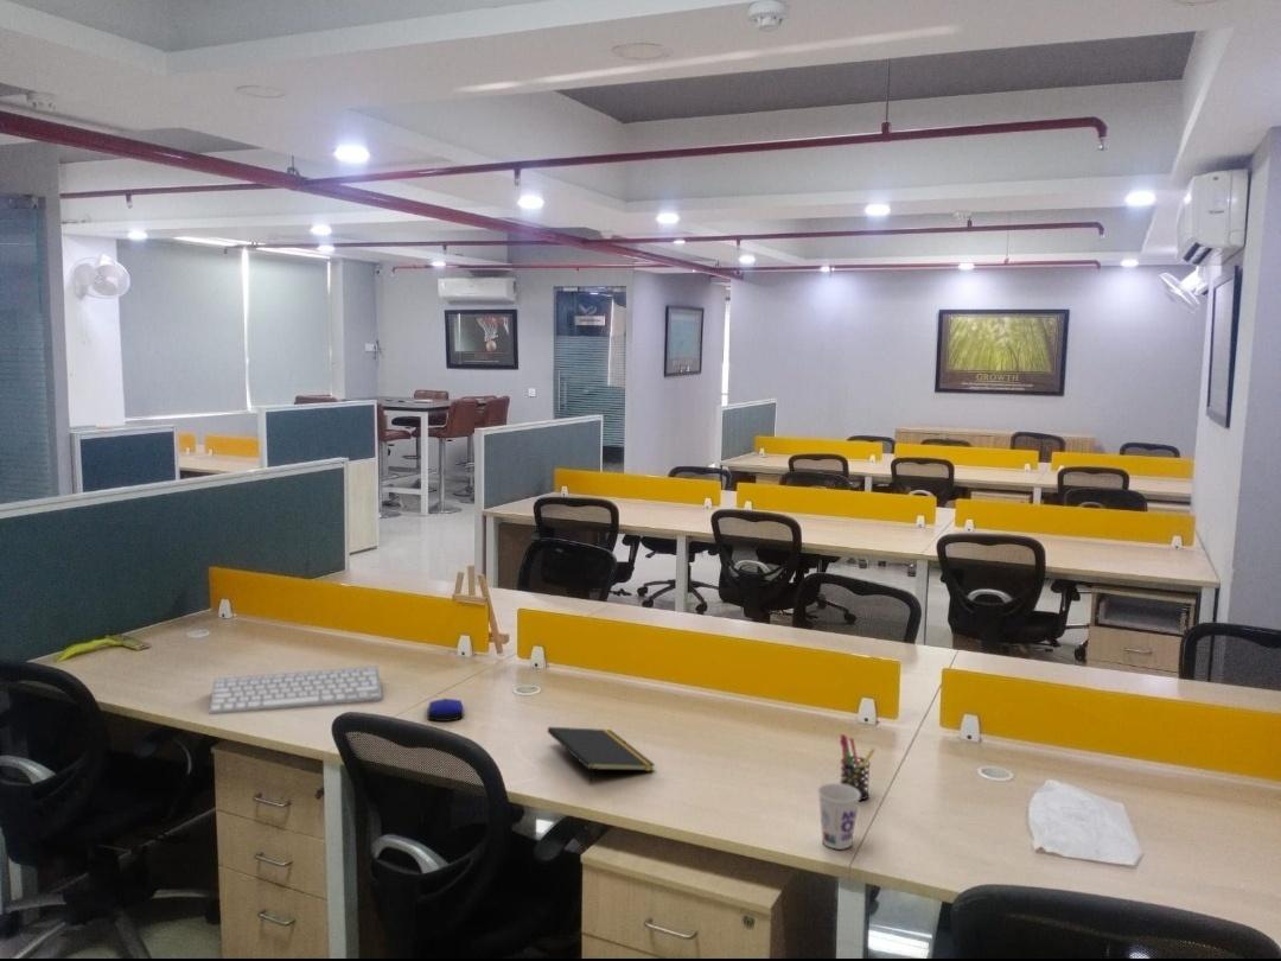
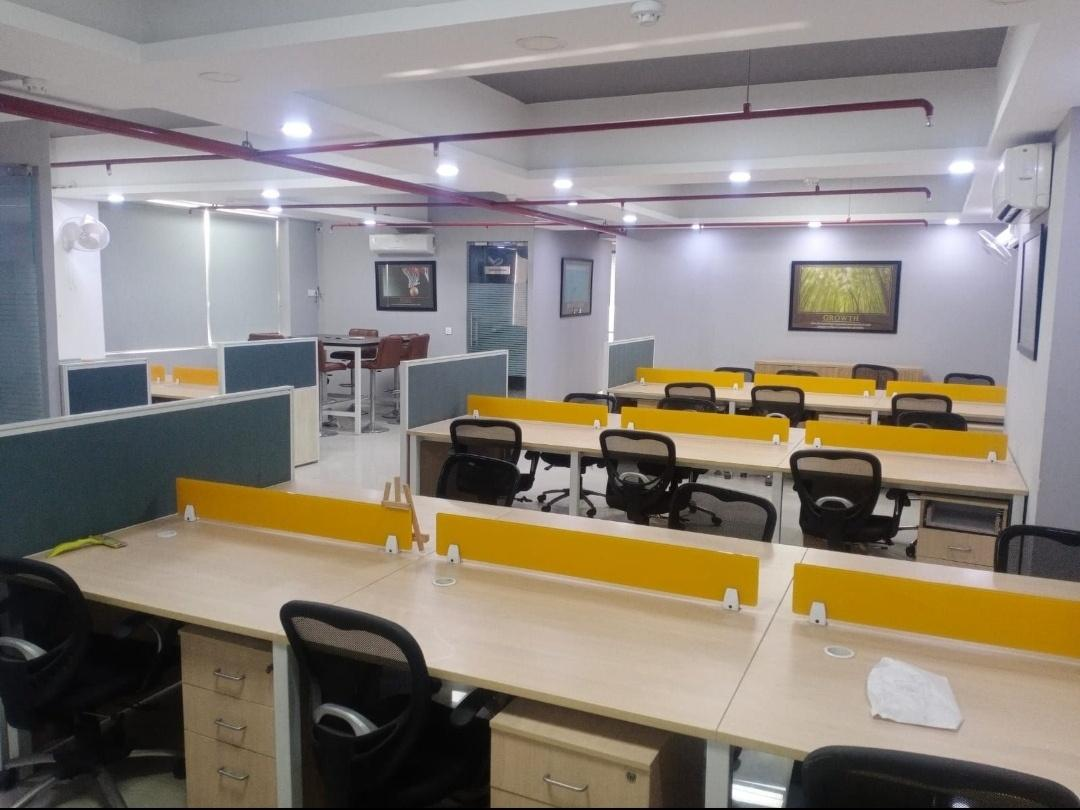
- pen holder (852, 766)
- notepad (599, 747)
- computer keyboard (298, 688)
- cup (837, 816)
- computer mouse (445, 707)
